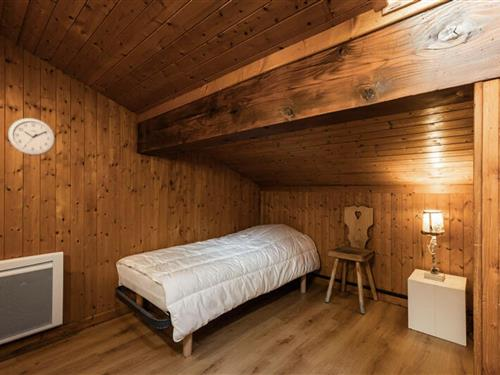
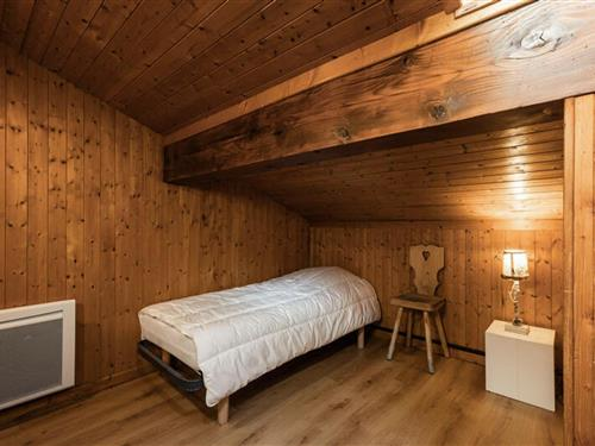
- wall clock (33, 136)
